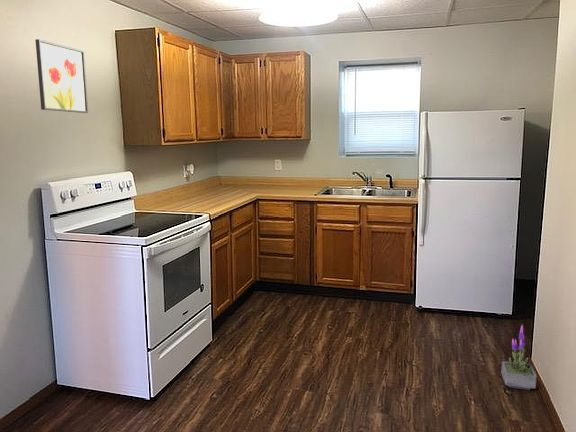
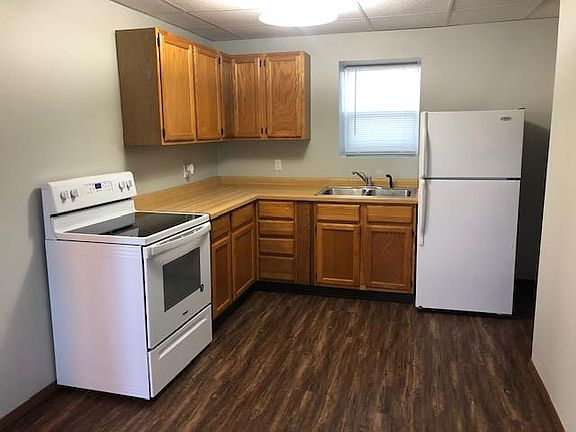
- potted plant (519, 354)
- wall art (62, 78)
